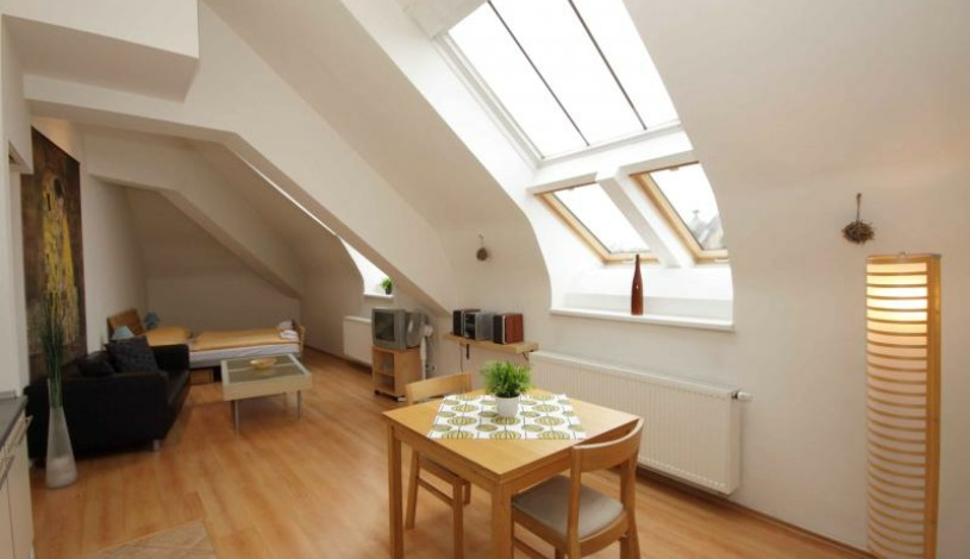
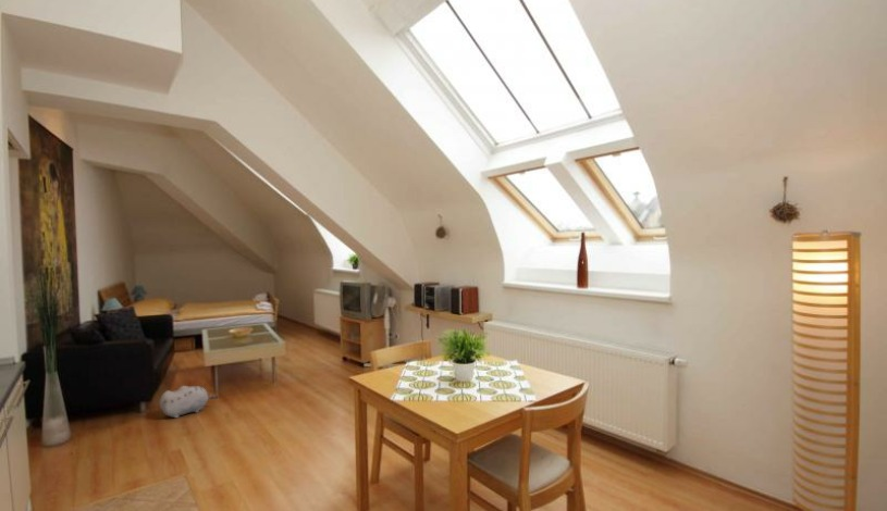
+ plush toy (189, 398)
